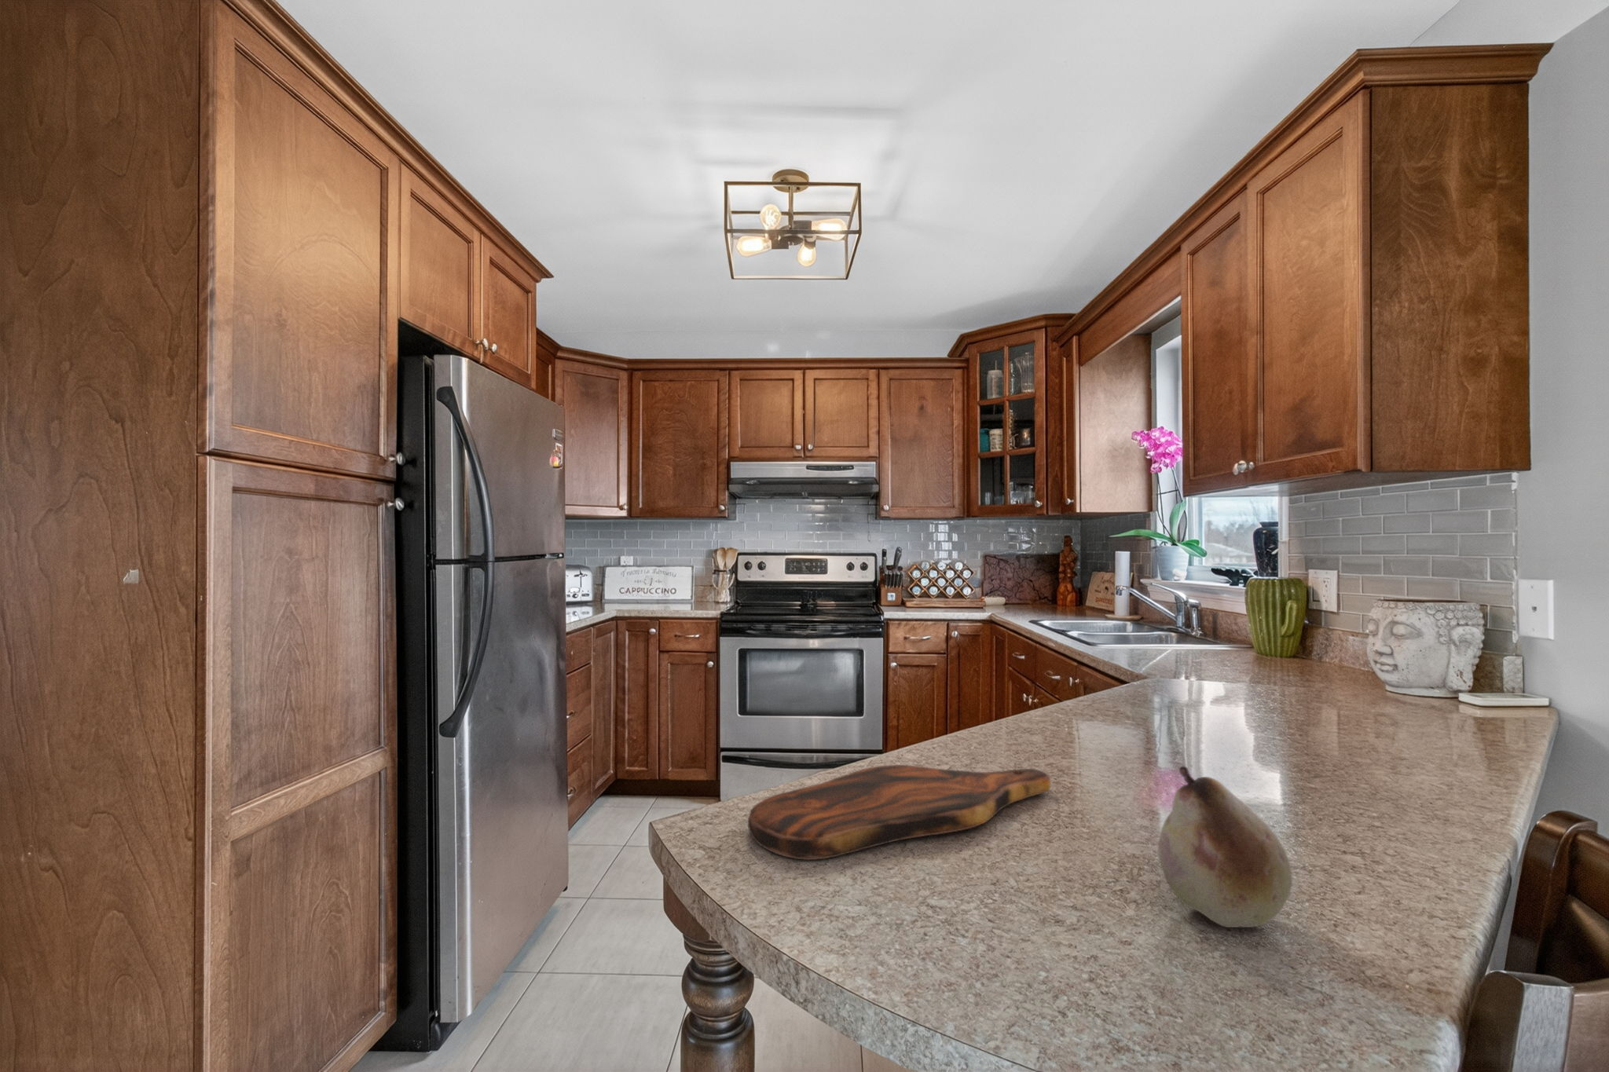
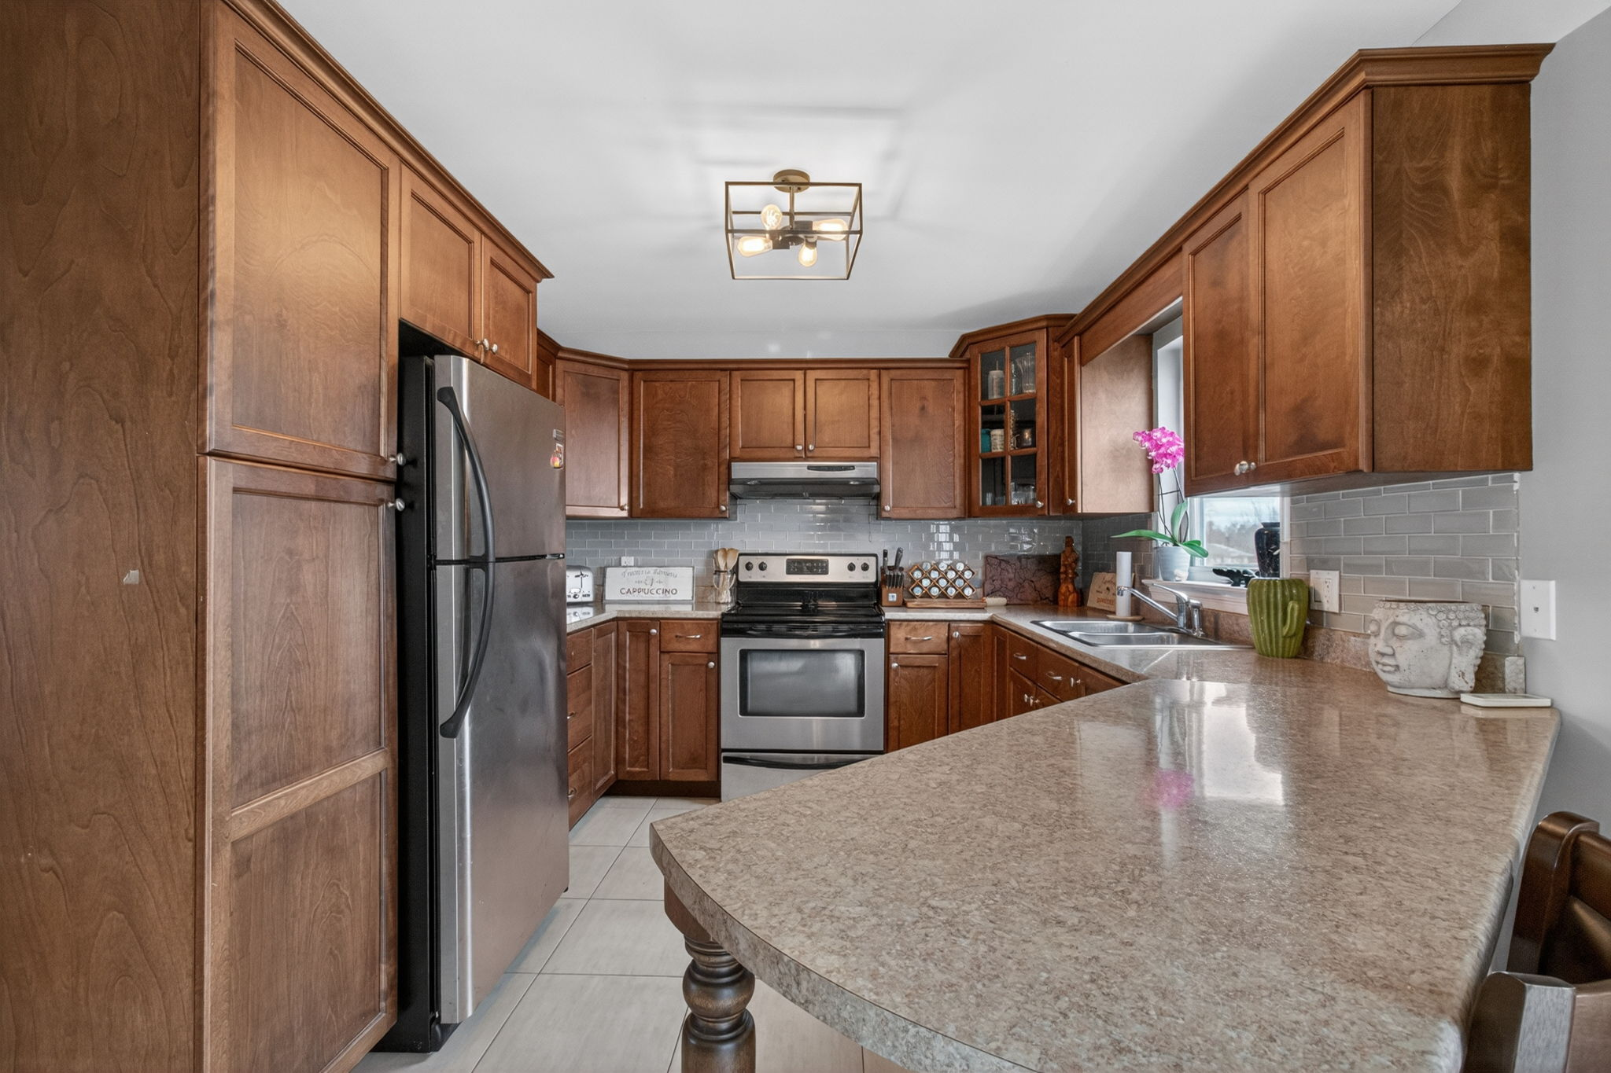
- cutting board (907, 798)
- fruit (1223, 841)
